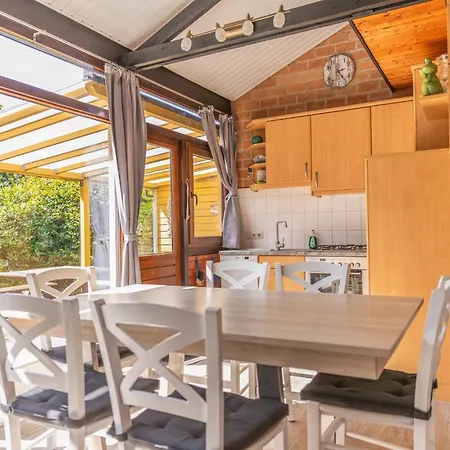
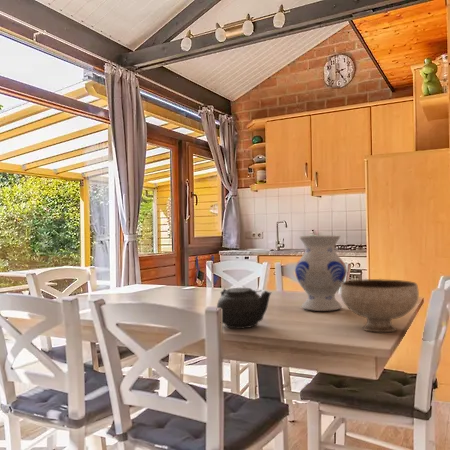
+ teapot (245, 307)
+ vase (320, 272)
+ bowl (378, 305)
